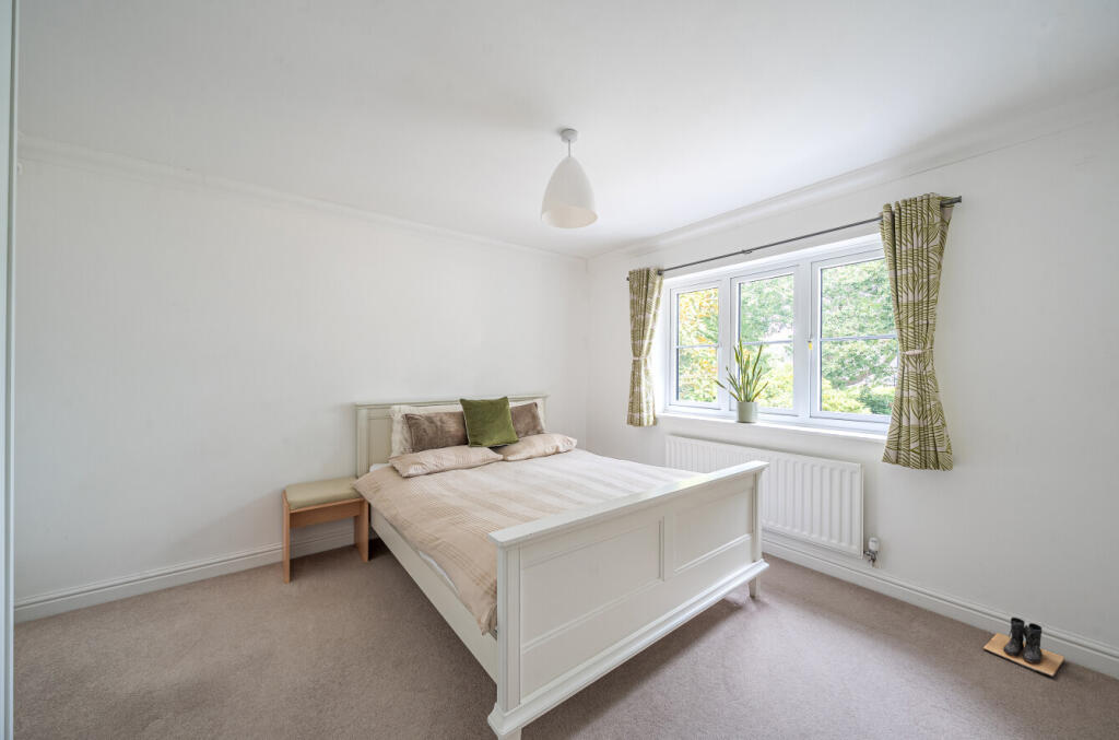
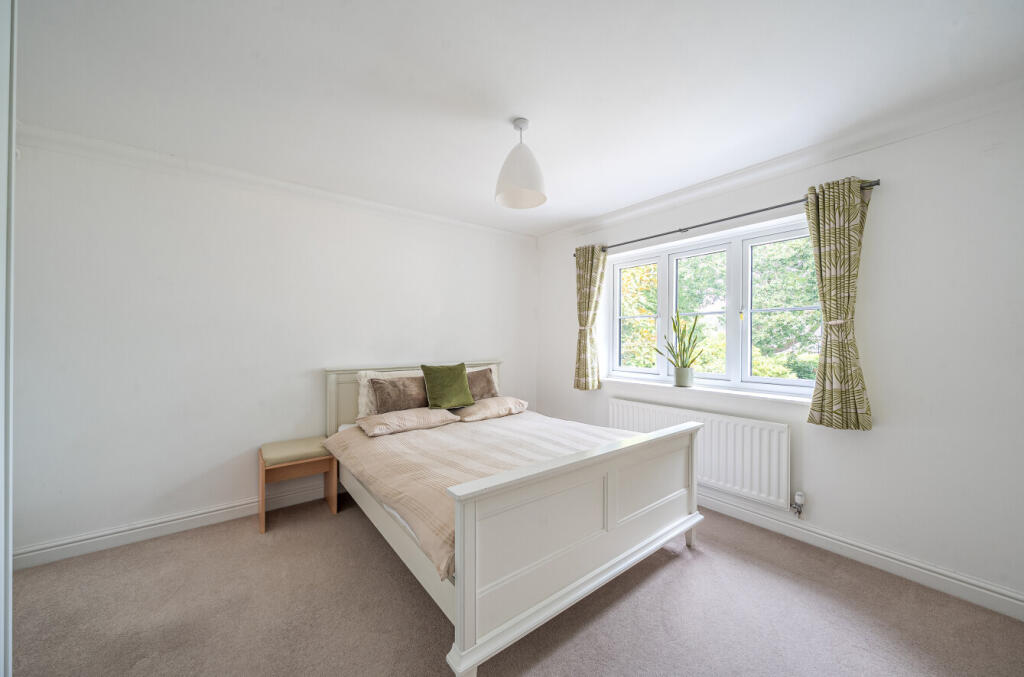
- boots (1023, 639)
